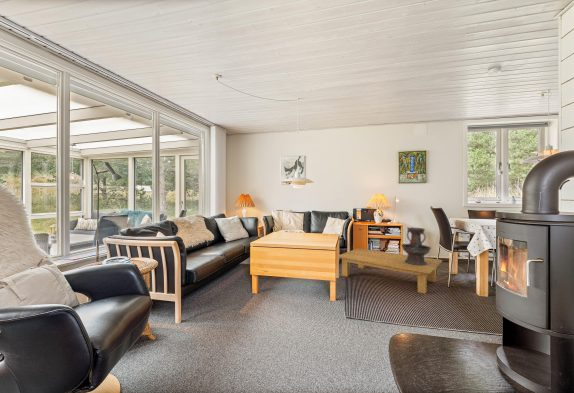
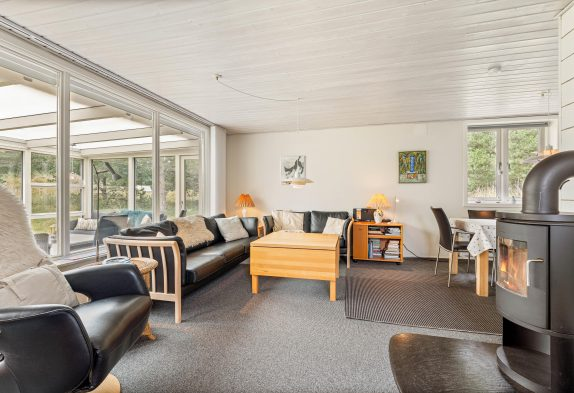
- decorative urn (416, 245)
- coffee table (387, 268)
